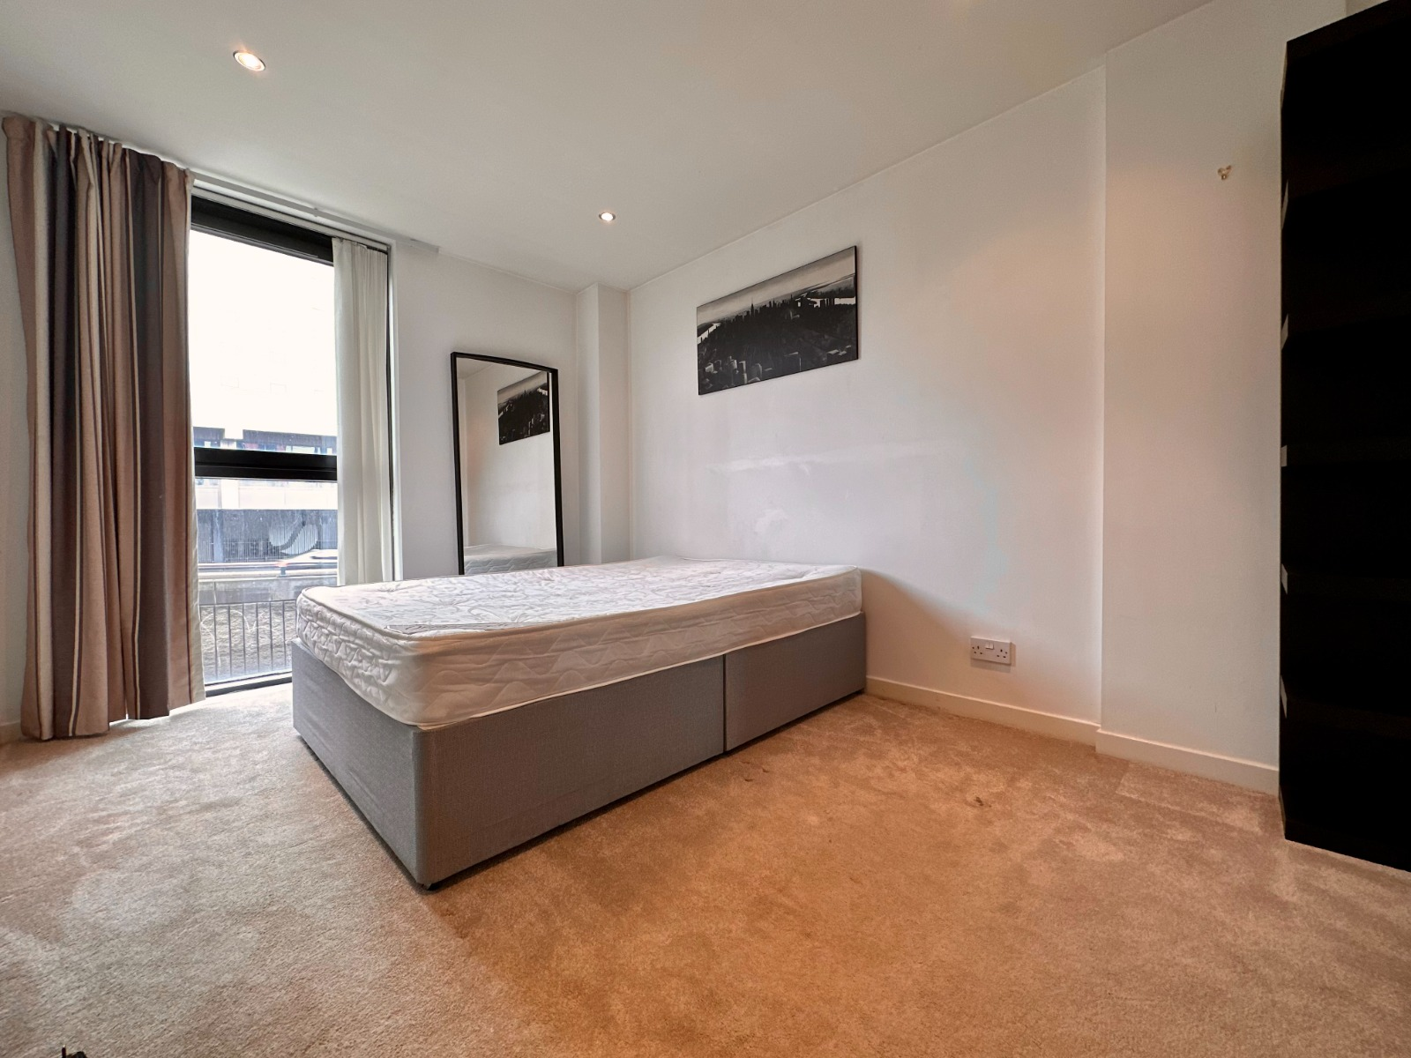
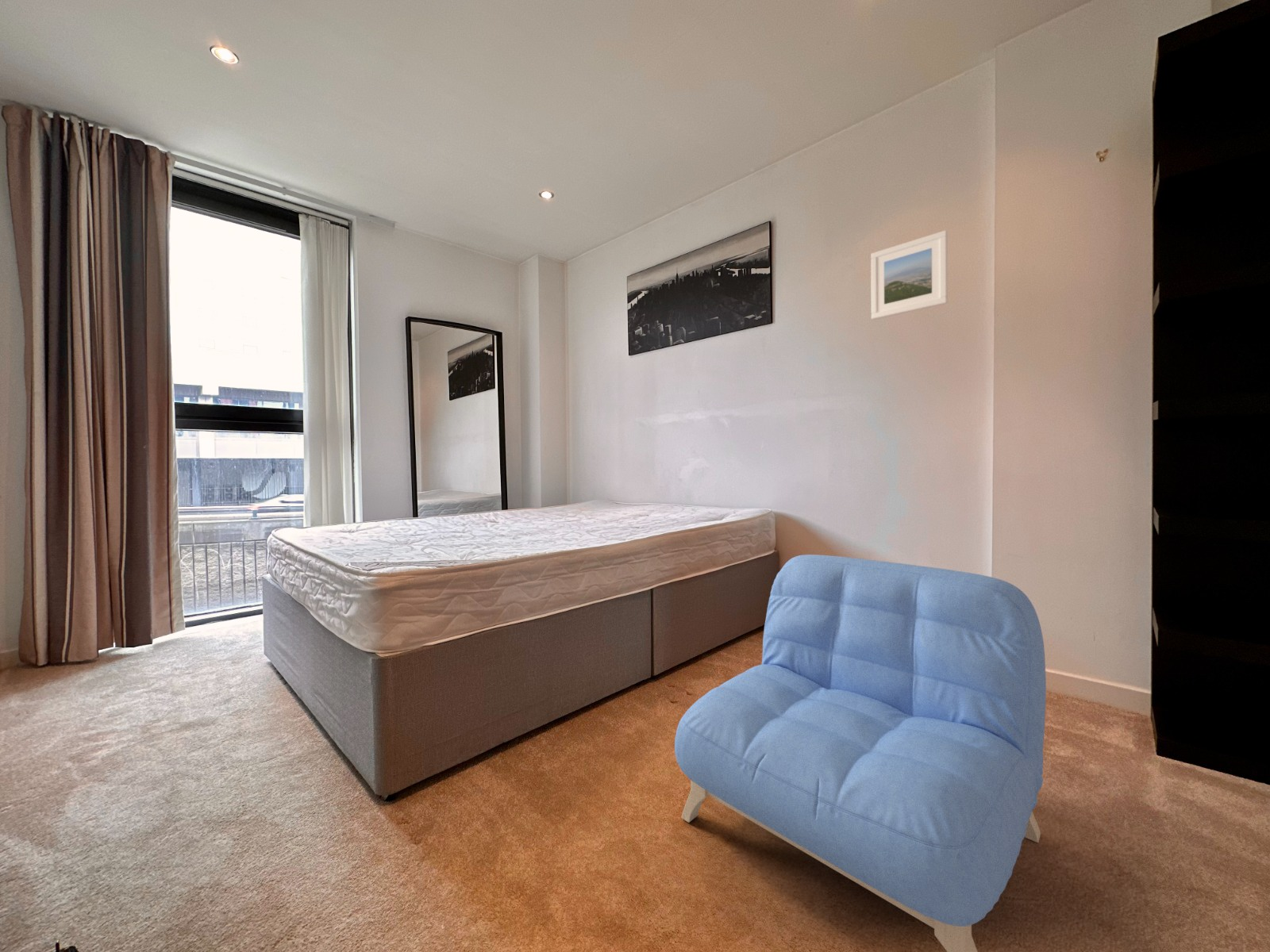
+ armchair (852, 703)
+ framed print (907, 277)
